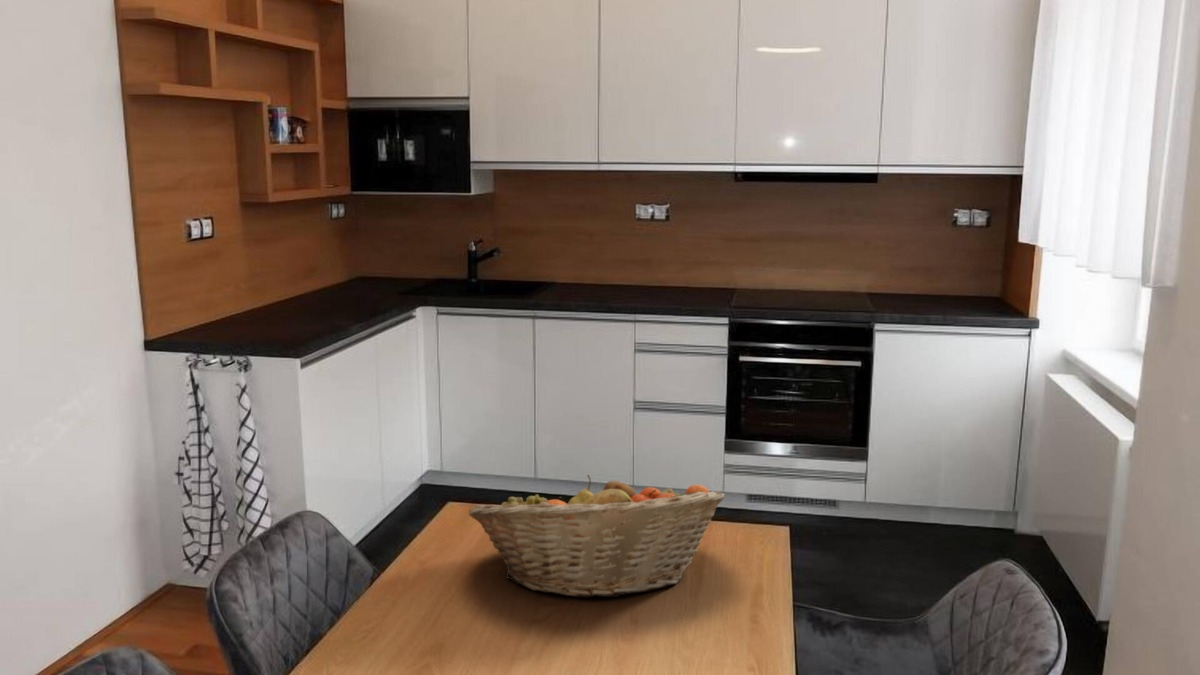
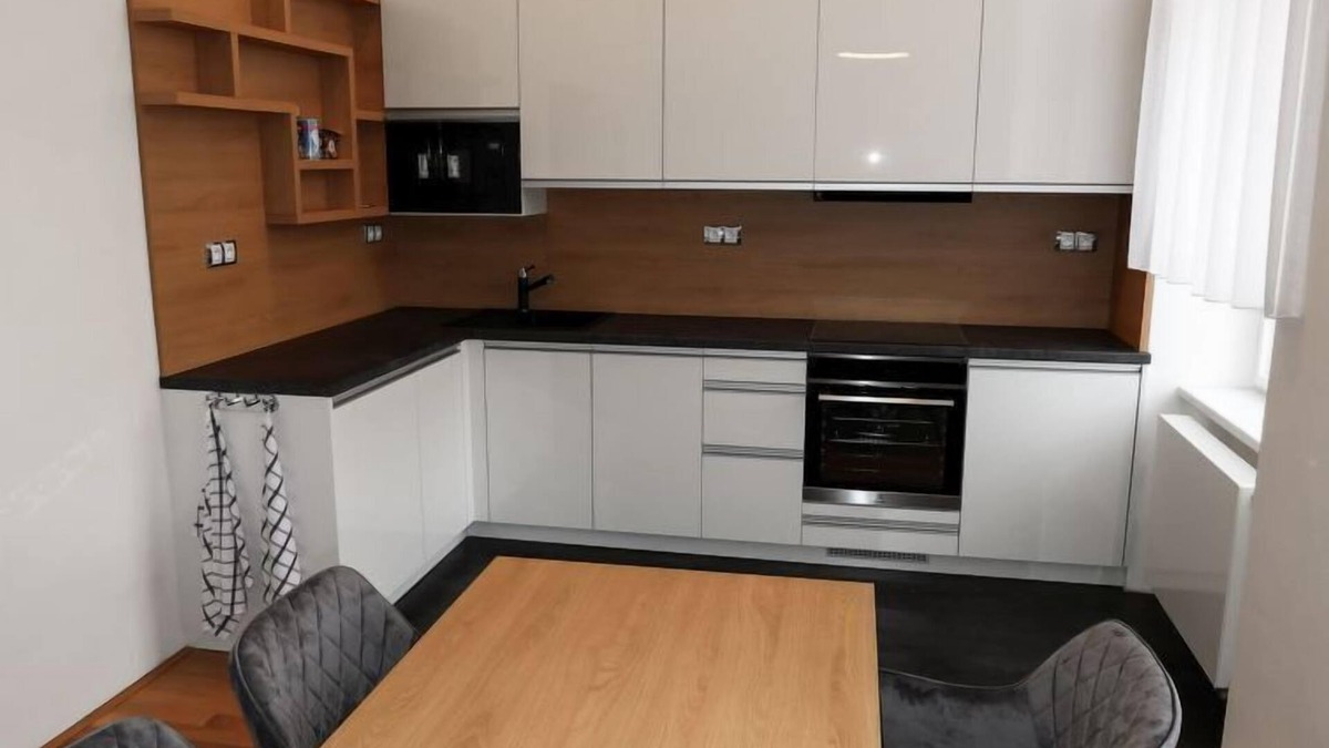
- fruit basket (597, 523)
